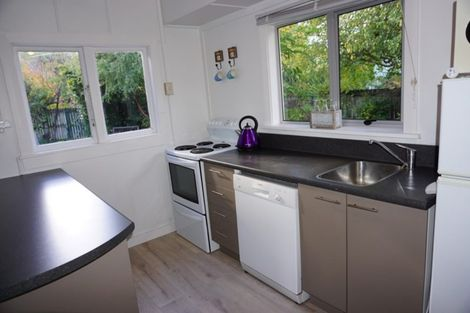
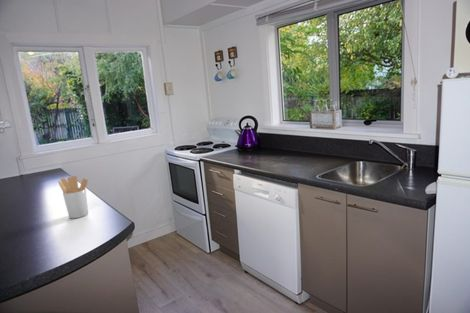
+ utensil holder (74, 195)
